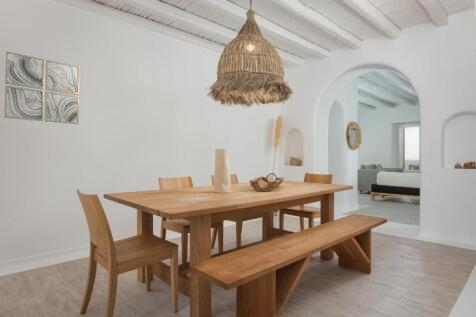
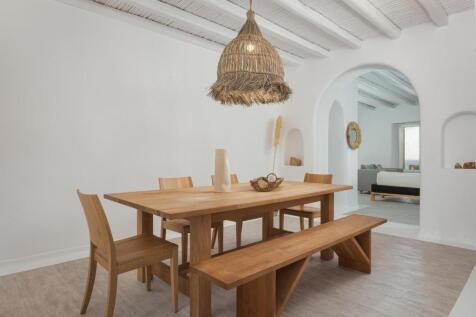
- wall art (45, 89)
